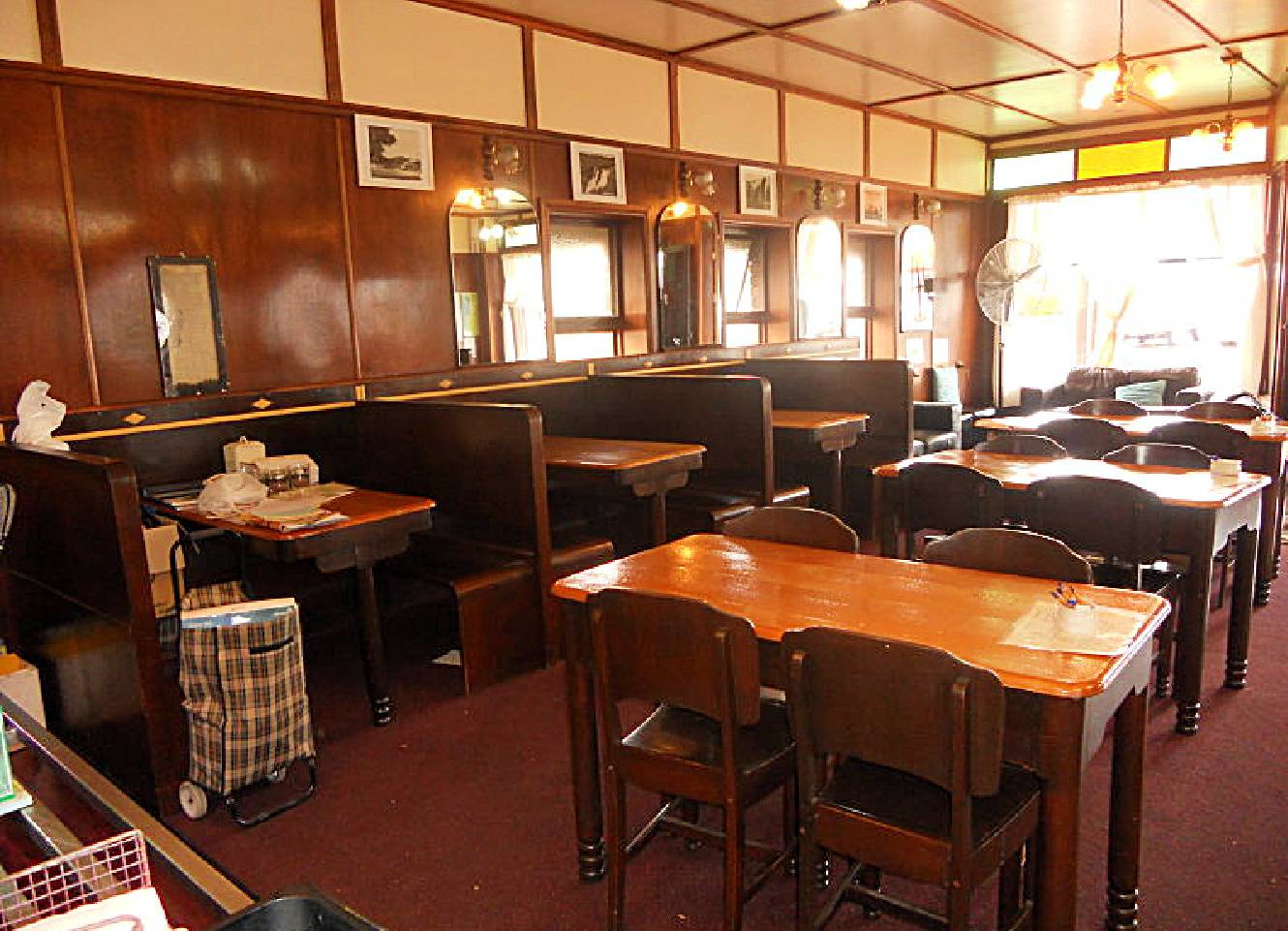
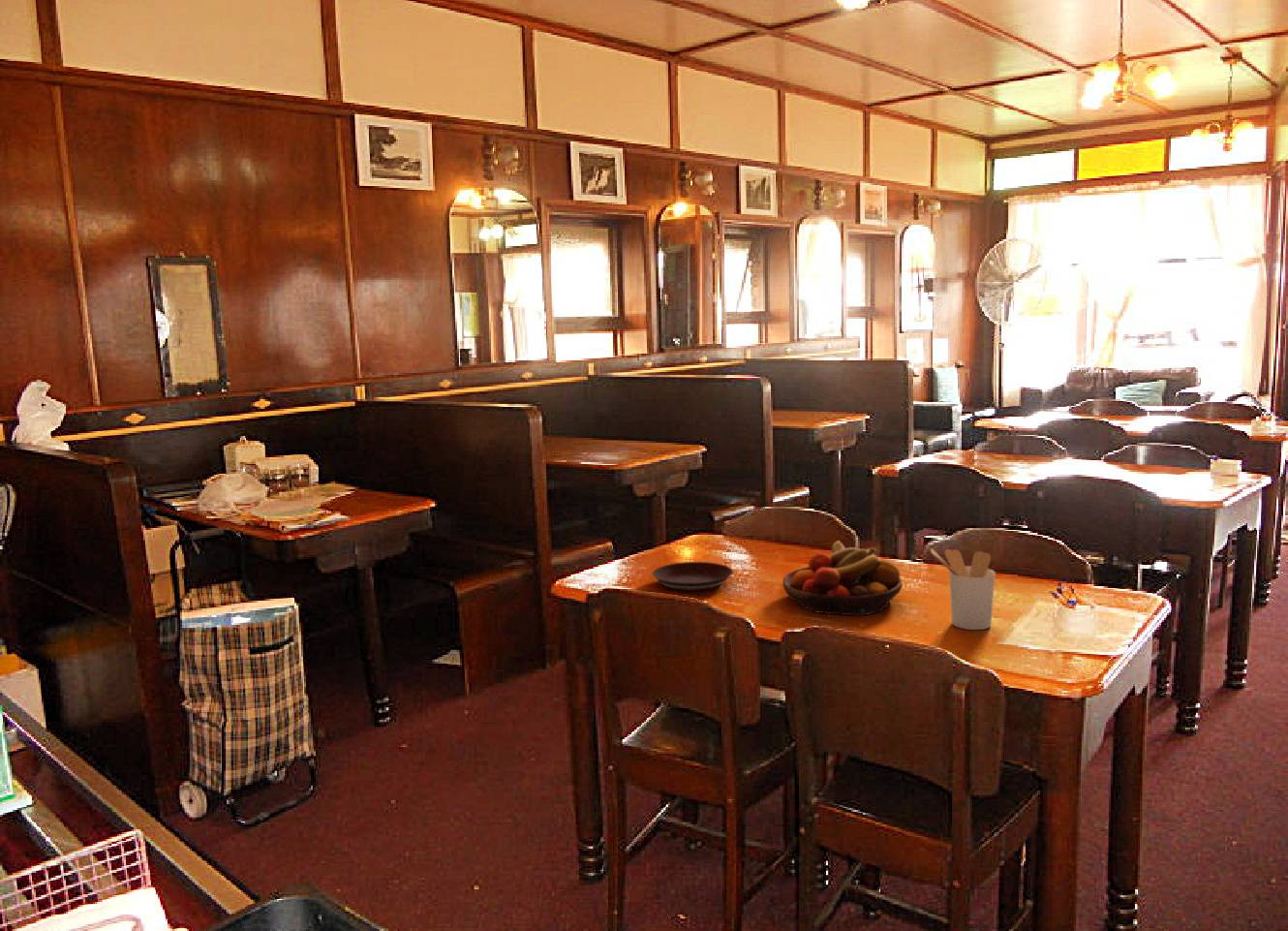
+ fruit bowl (841, 574)
+ utensil holder (961, 585)
+ plate (692, 577)
